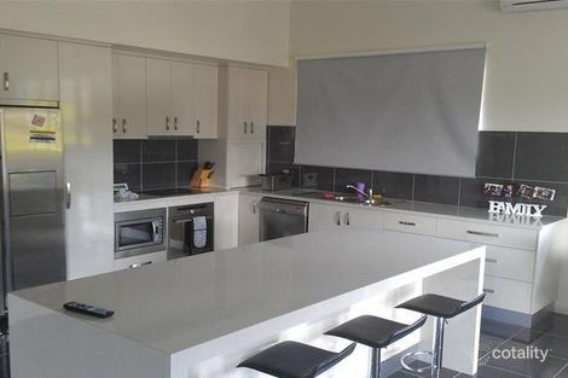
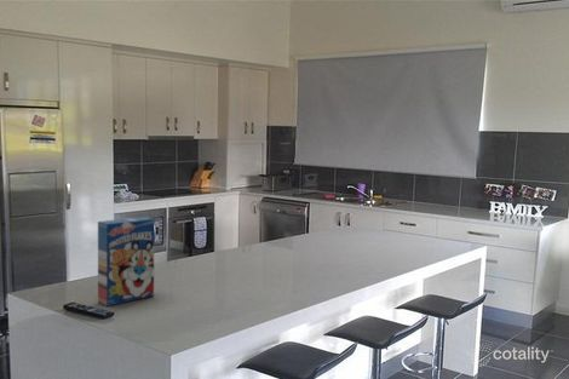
+ cereal box (126, 259)
